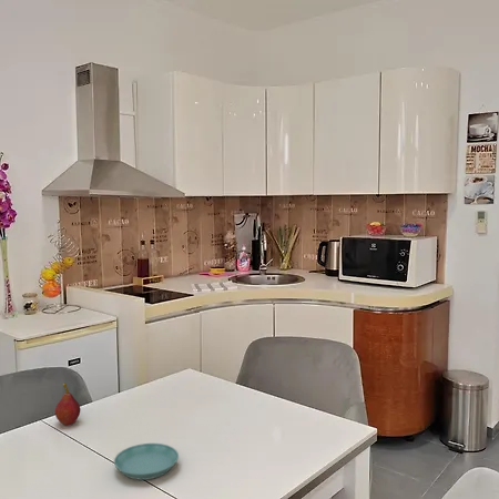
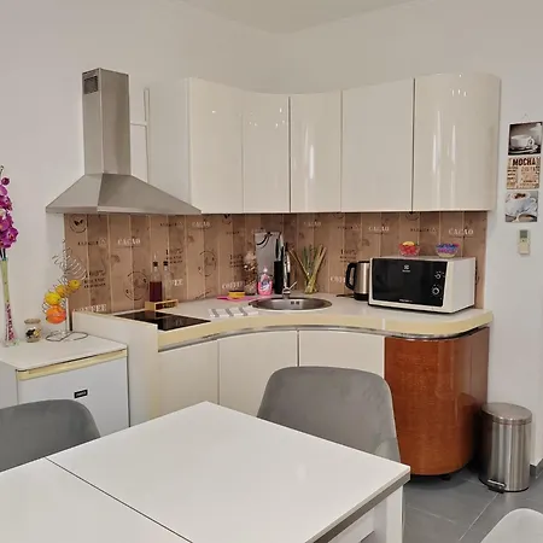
- fruit (67, 403)
- saucer (146, 462)
